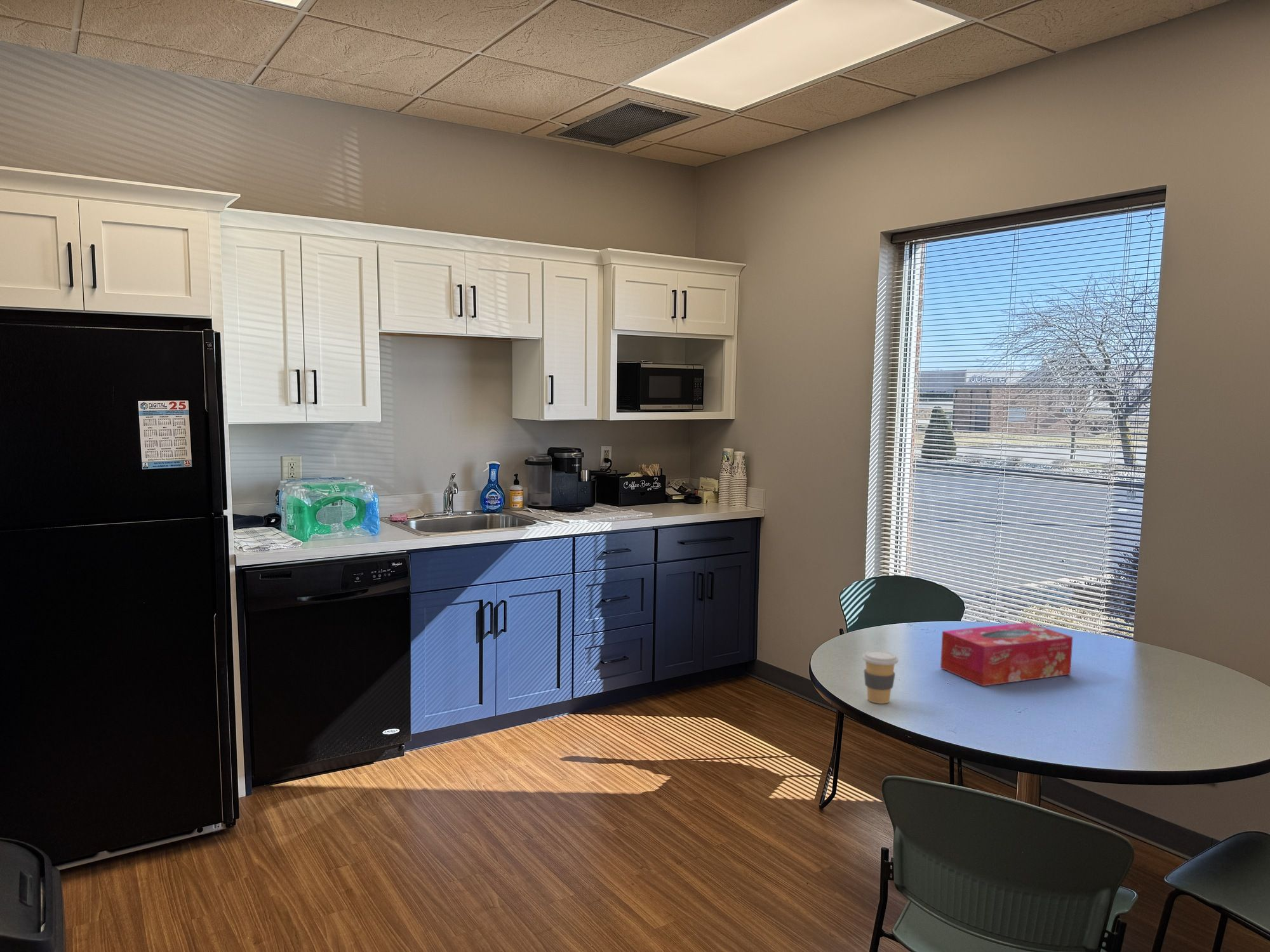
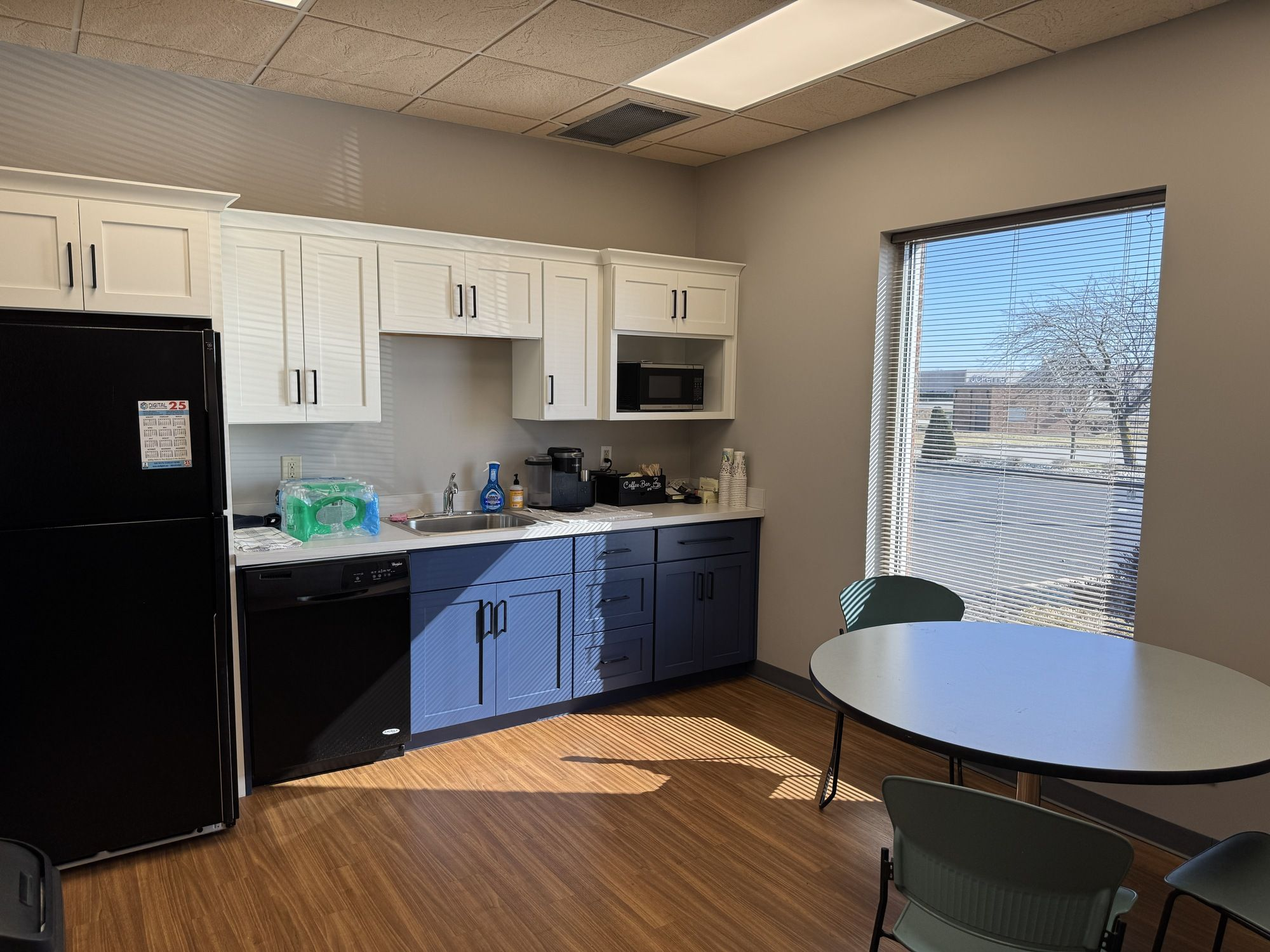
- tissue box (1006, 652)
- coffee cup (879, 677)
